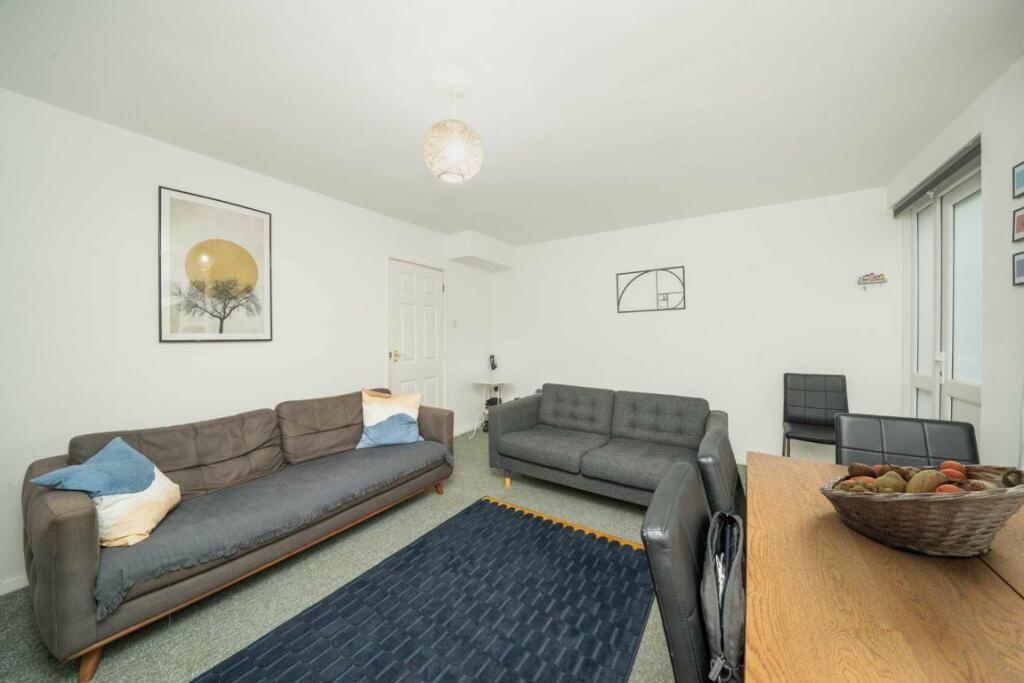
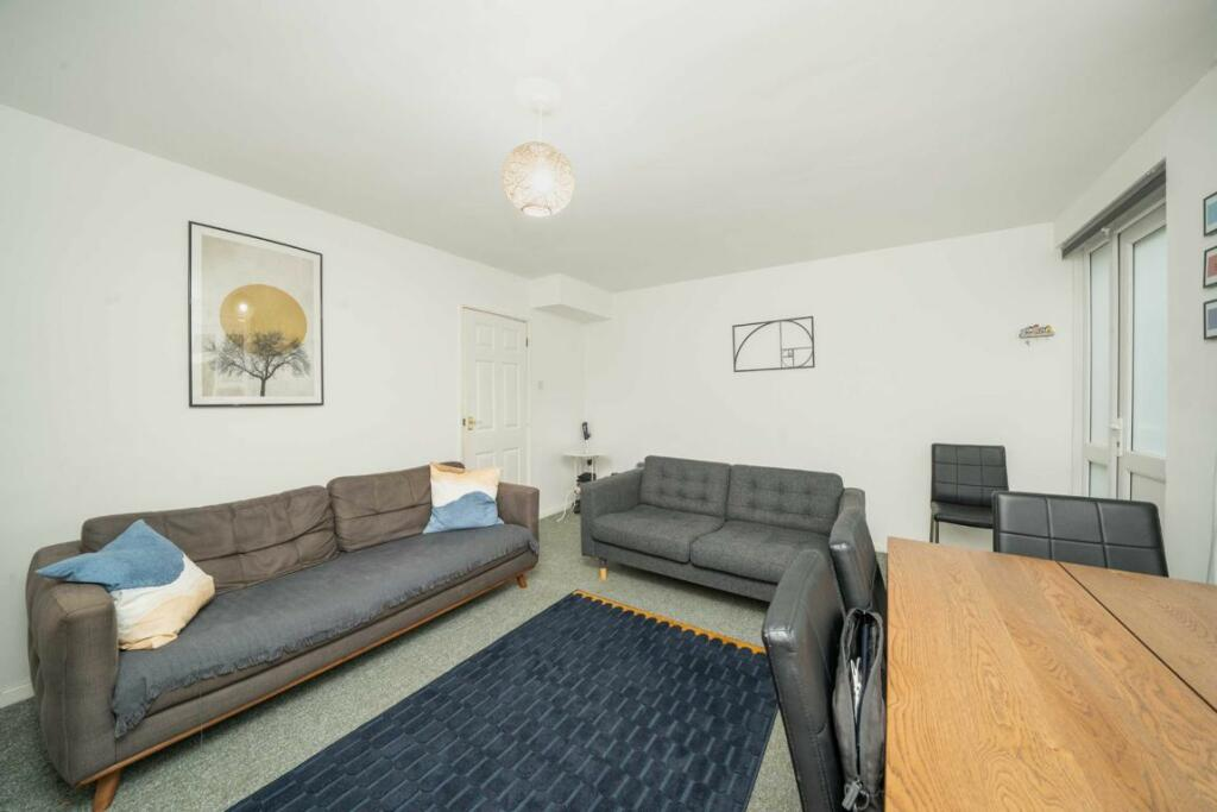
- fruit basket (918, 495)
